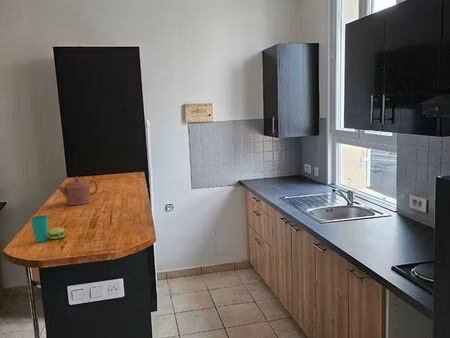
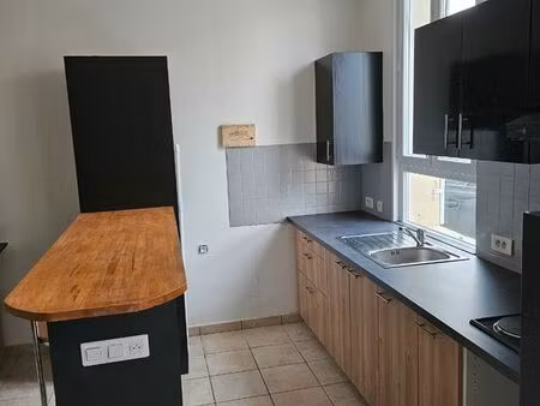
- cup (46, 227)
- teapot (77, 189)
